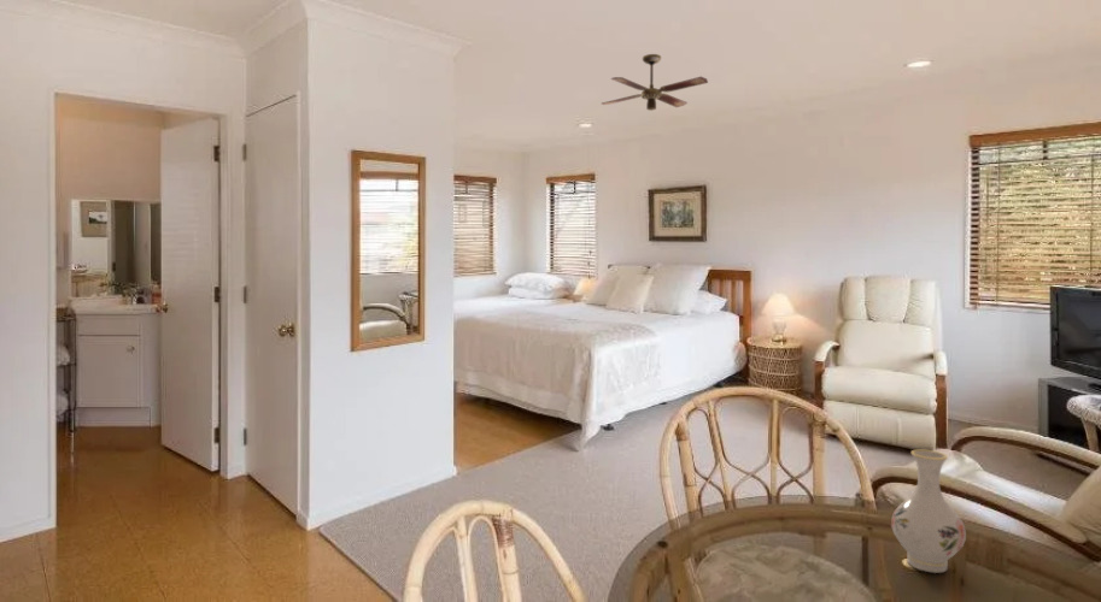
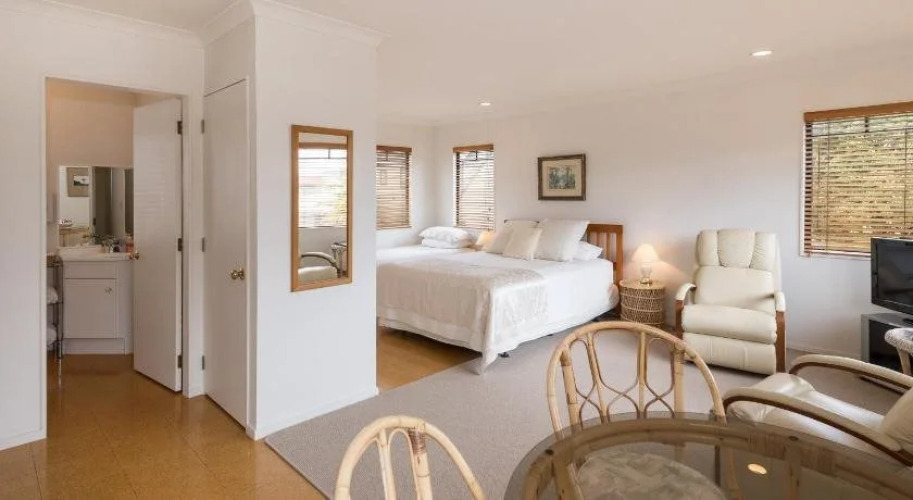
- ceiling fan (651, 83)
- vase (927, 509)
